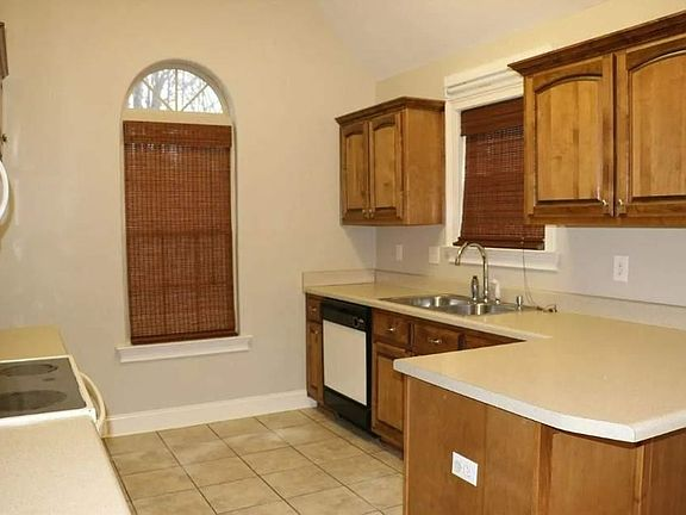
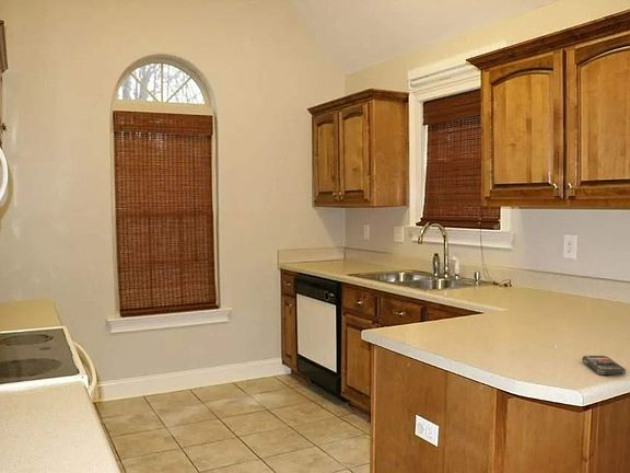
+ smartphone (603, 365)
